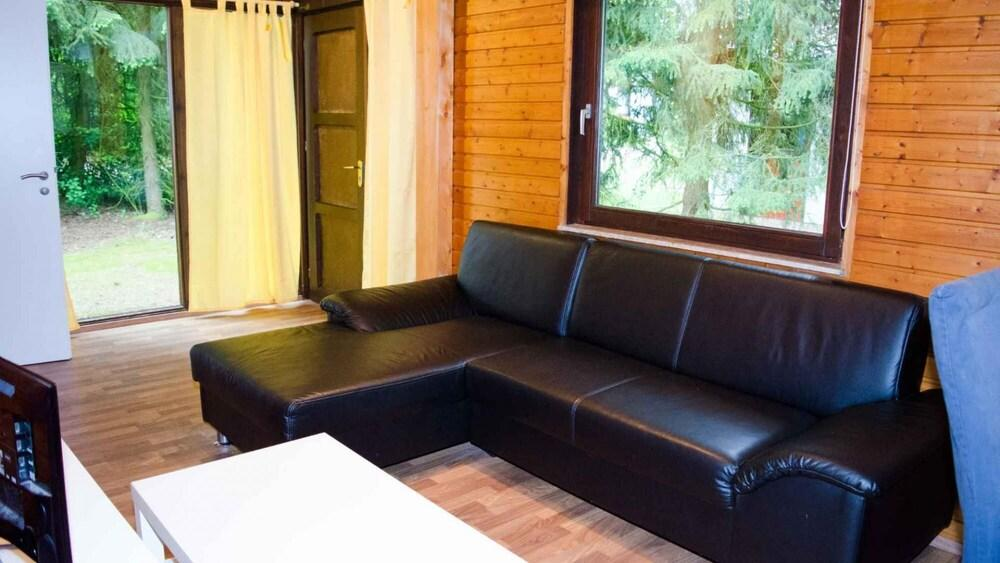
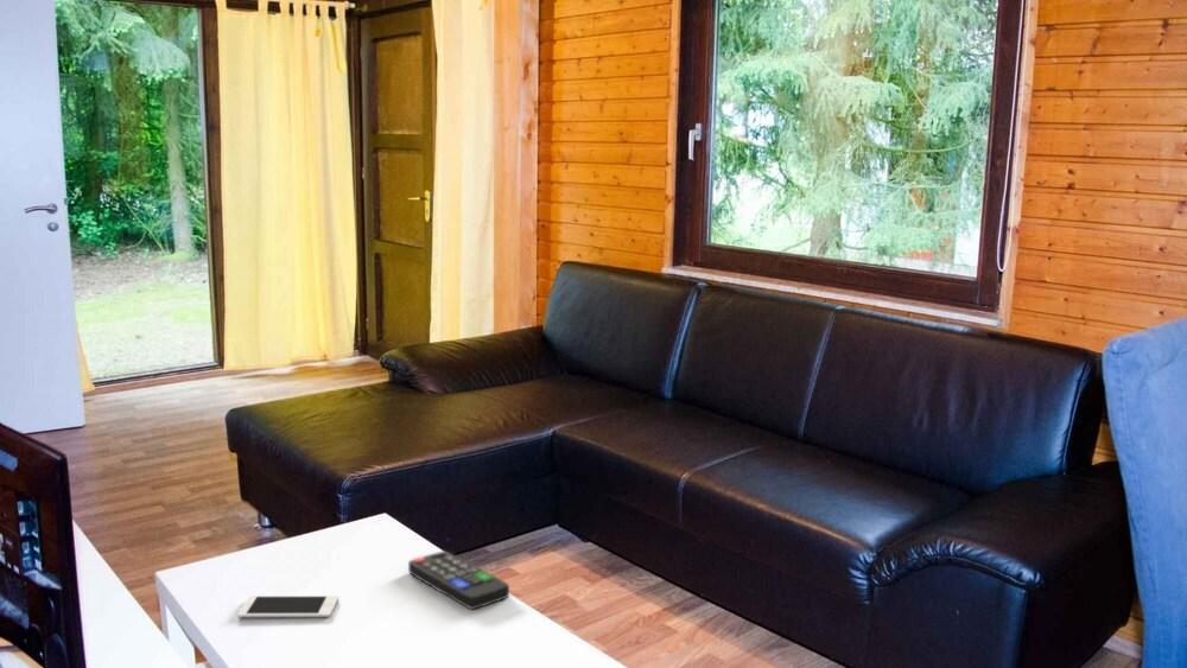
+ cell phone (288, 606)
+ remote control (457, 577)
